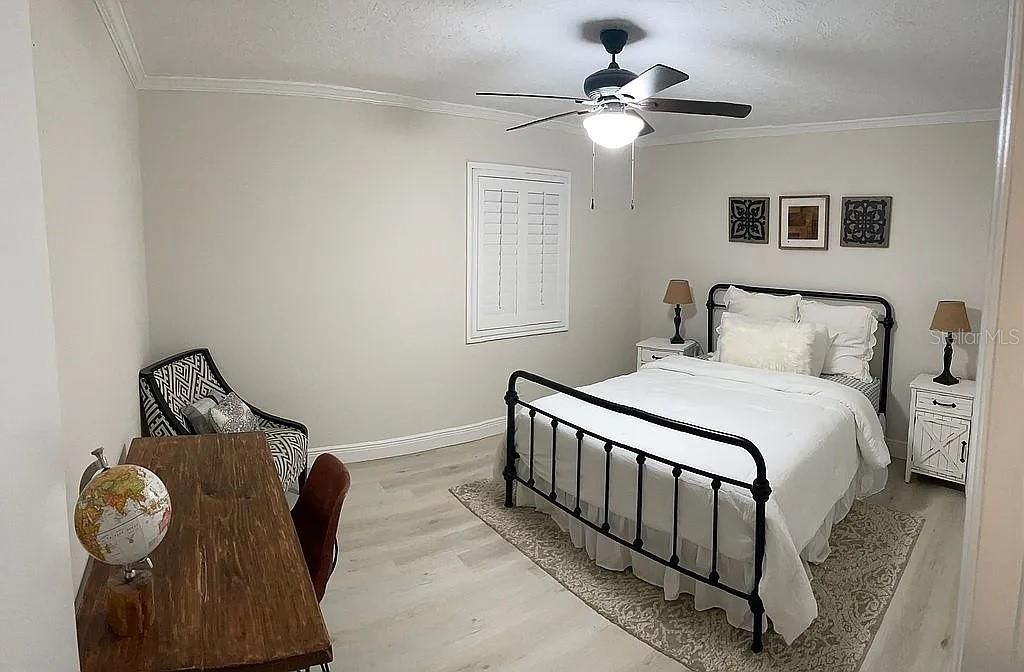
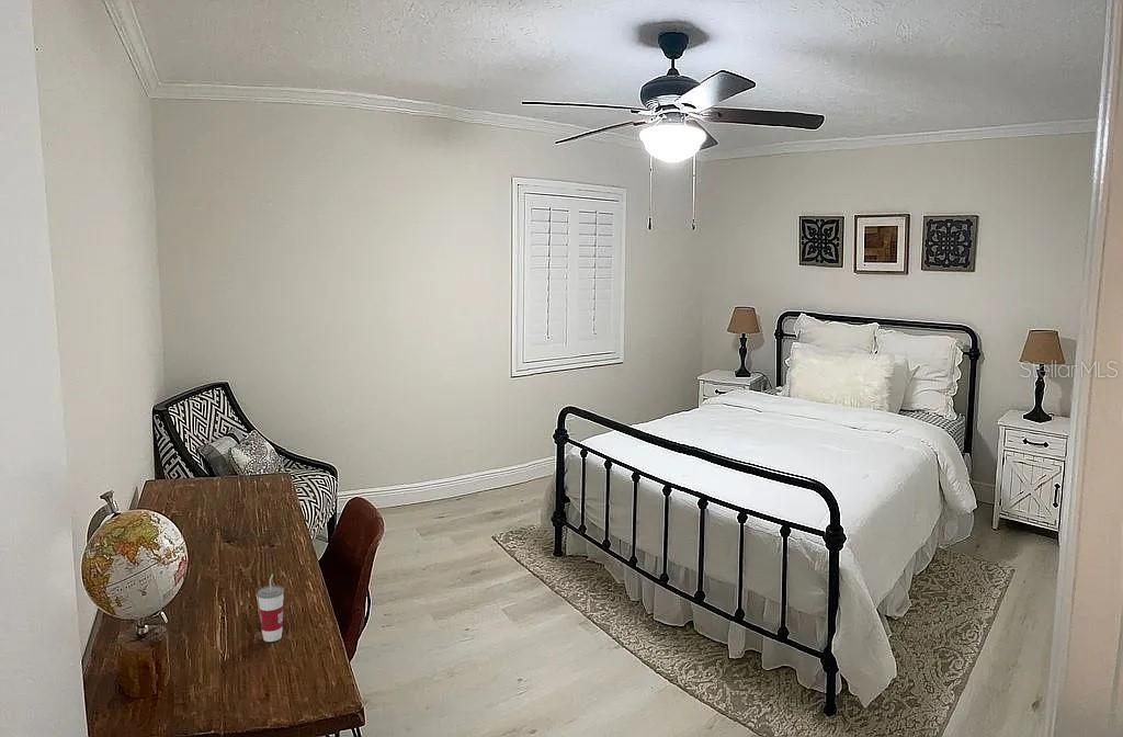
+ cup (271, 605)
